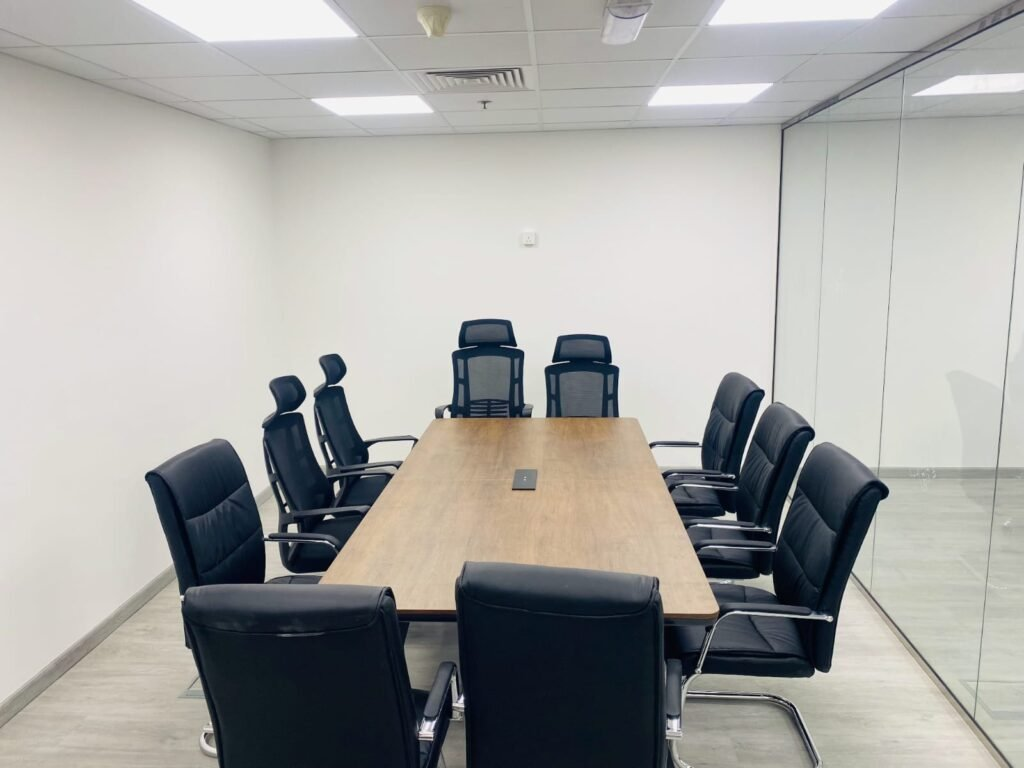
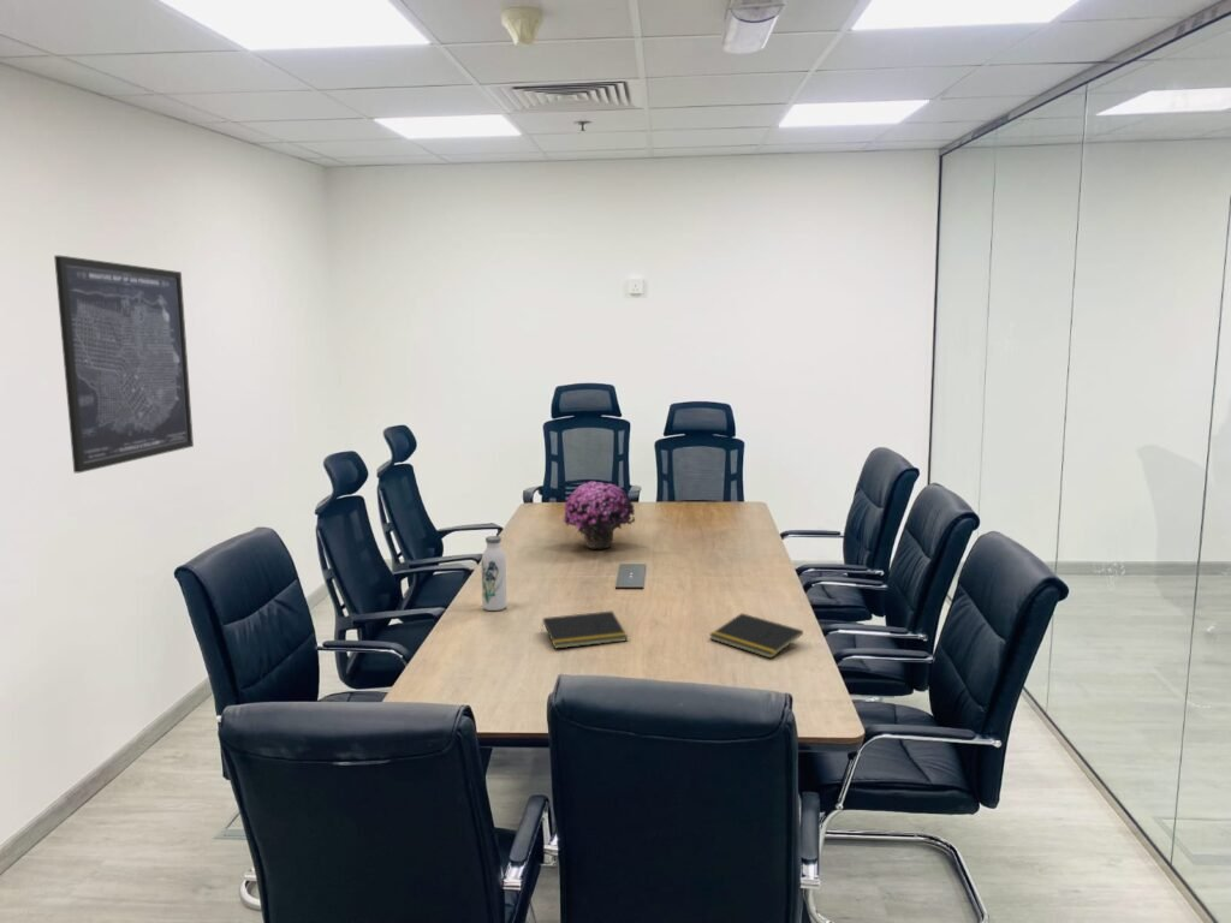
+ flower (599, 513)
+ notepad (584, 629)
+ wall art (132, 363)
+ water bottle (493, 572)
+ notepad (755, 635)
